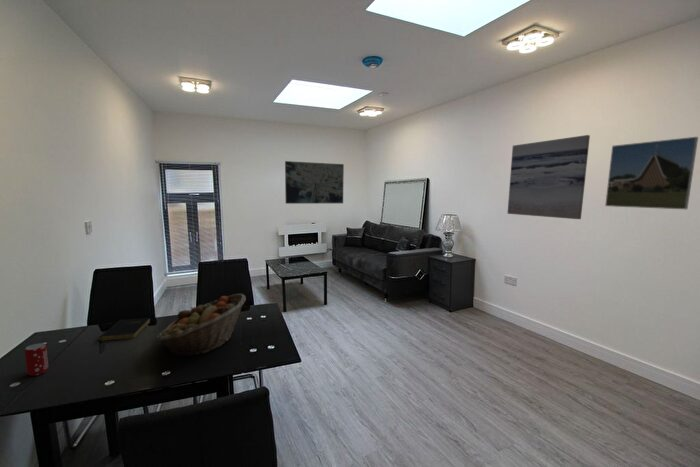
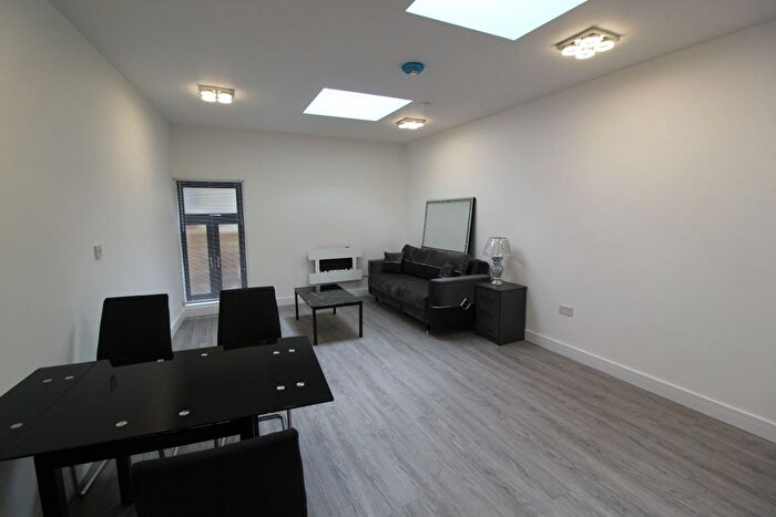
- book (126, 329)
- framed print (647, 175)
- wall art (544, 179)
- fruit basket (205, 321)
- beverage can (36, 359)
- wall art (315, 183)
